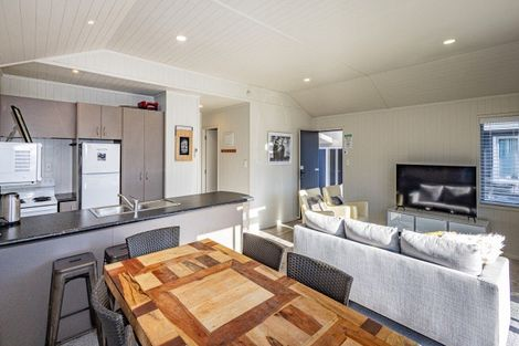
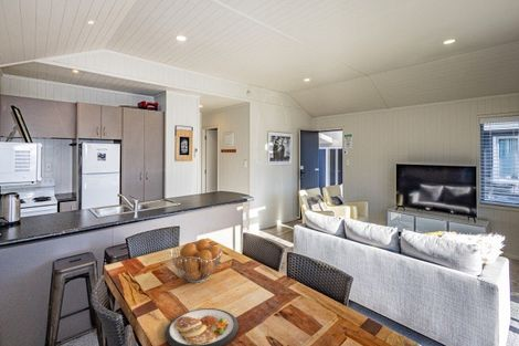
+ dish (202, 325)
+ fruit basket (197, 260)
